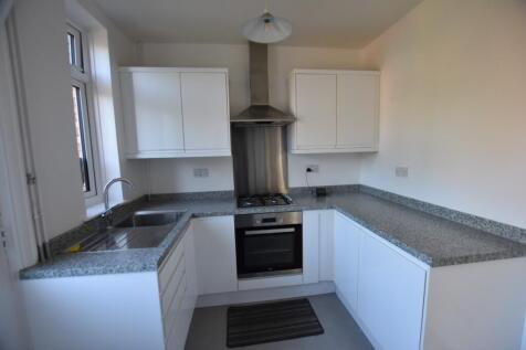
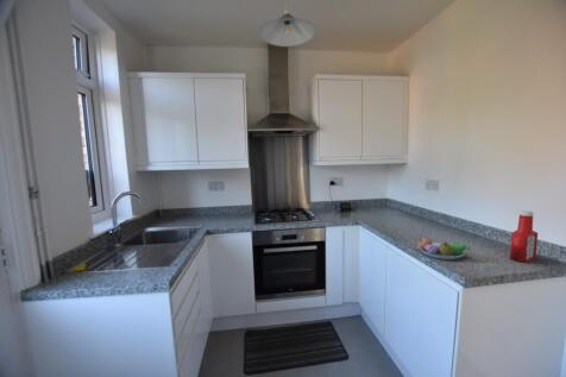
+ soap bottle (524, 234)
+ fruit bowl (441, 245)
